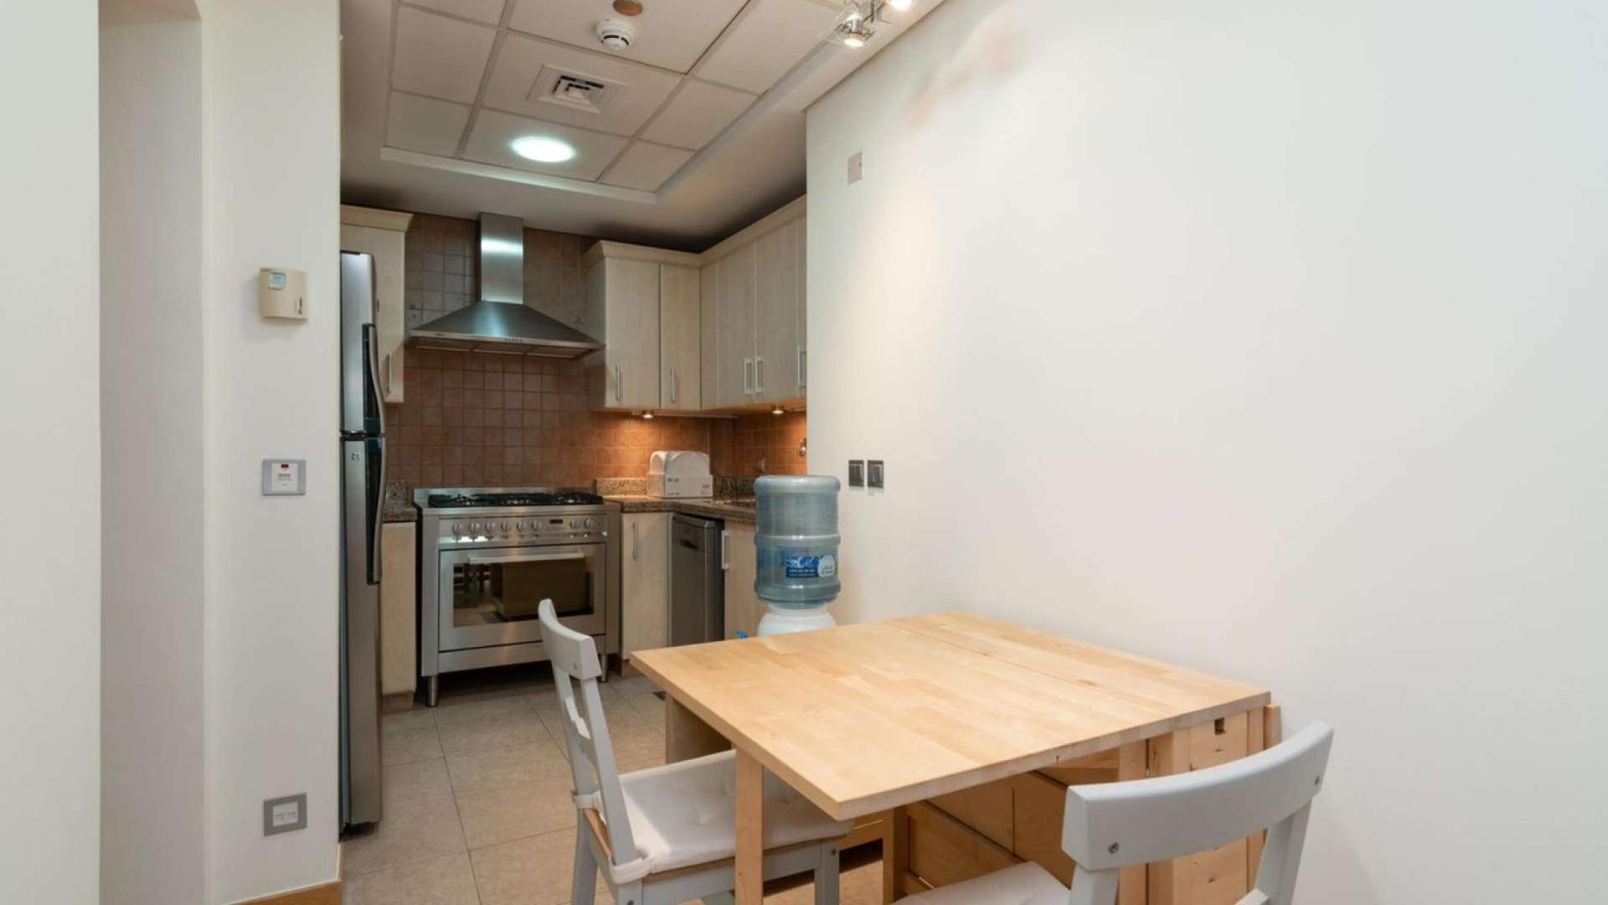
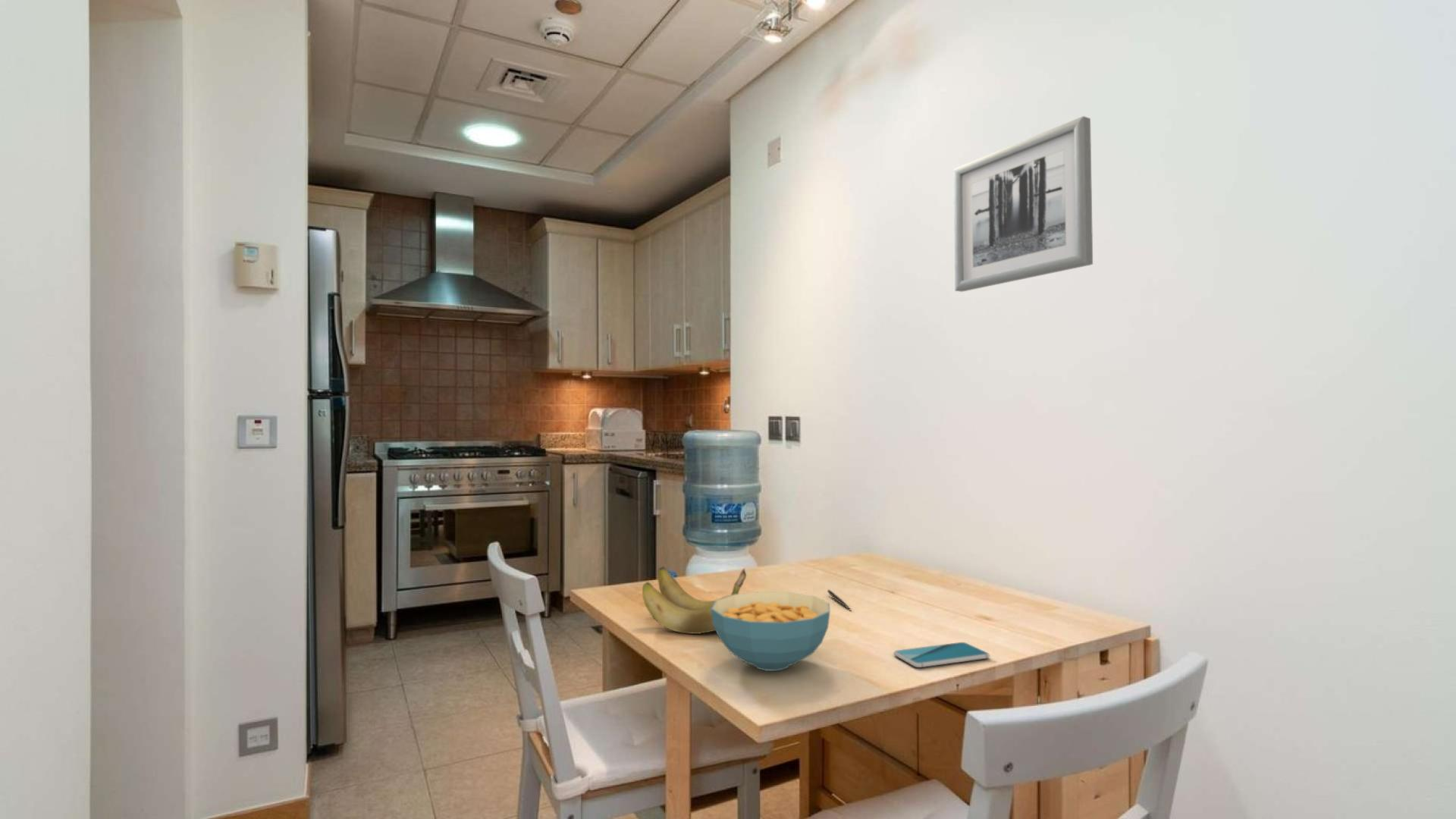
+ banana (689, 595)
+ cereal bowl (771, 635)
+ pen (839, 599)
+ smartphone (941, 654)
+ wall art (1016, 212)
